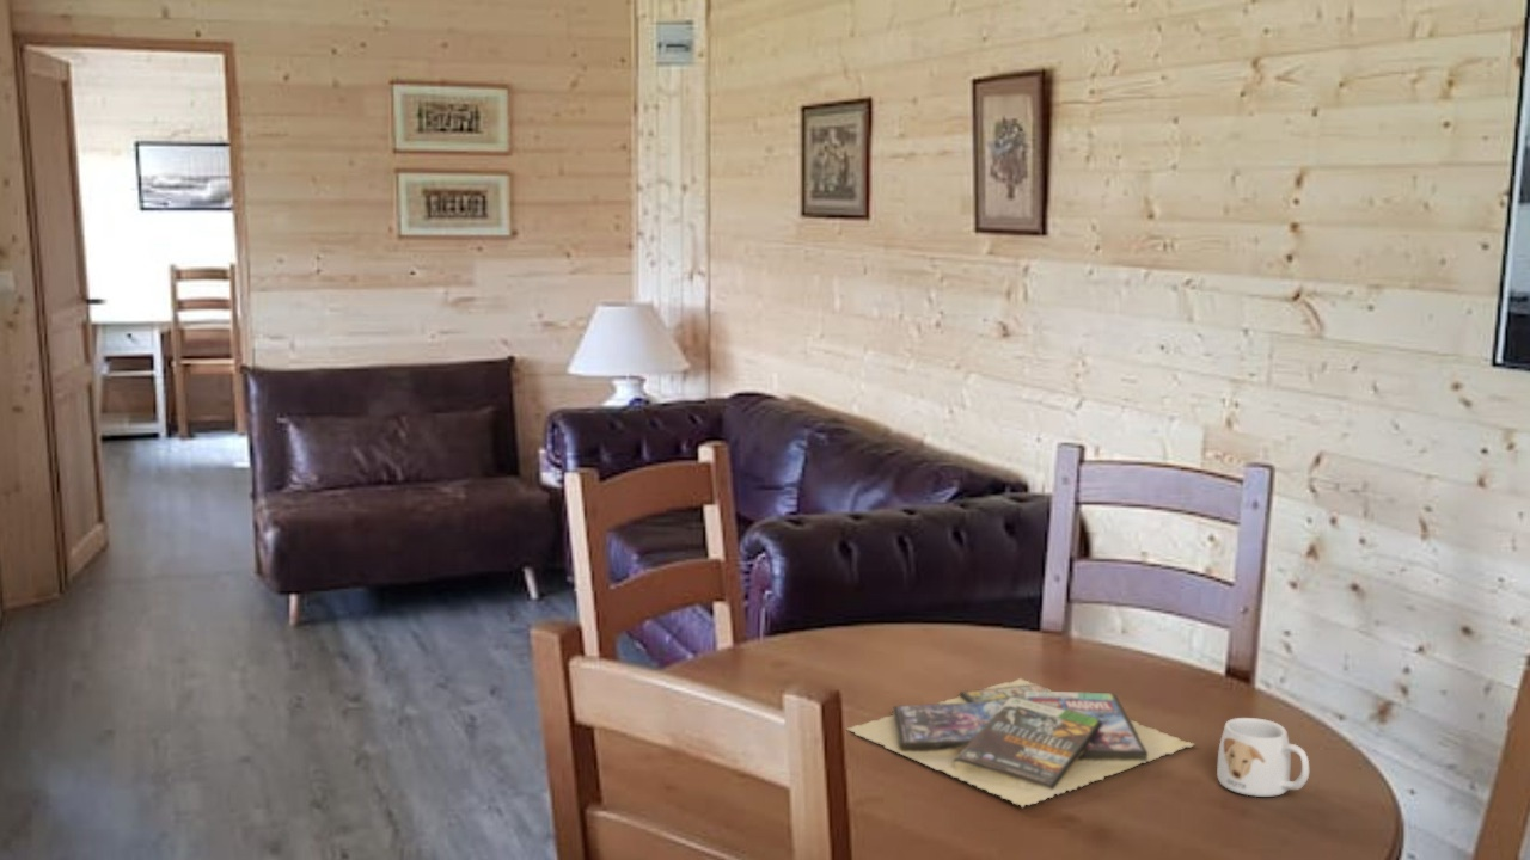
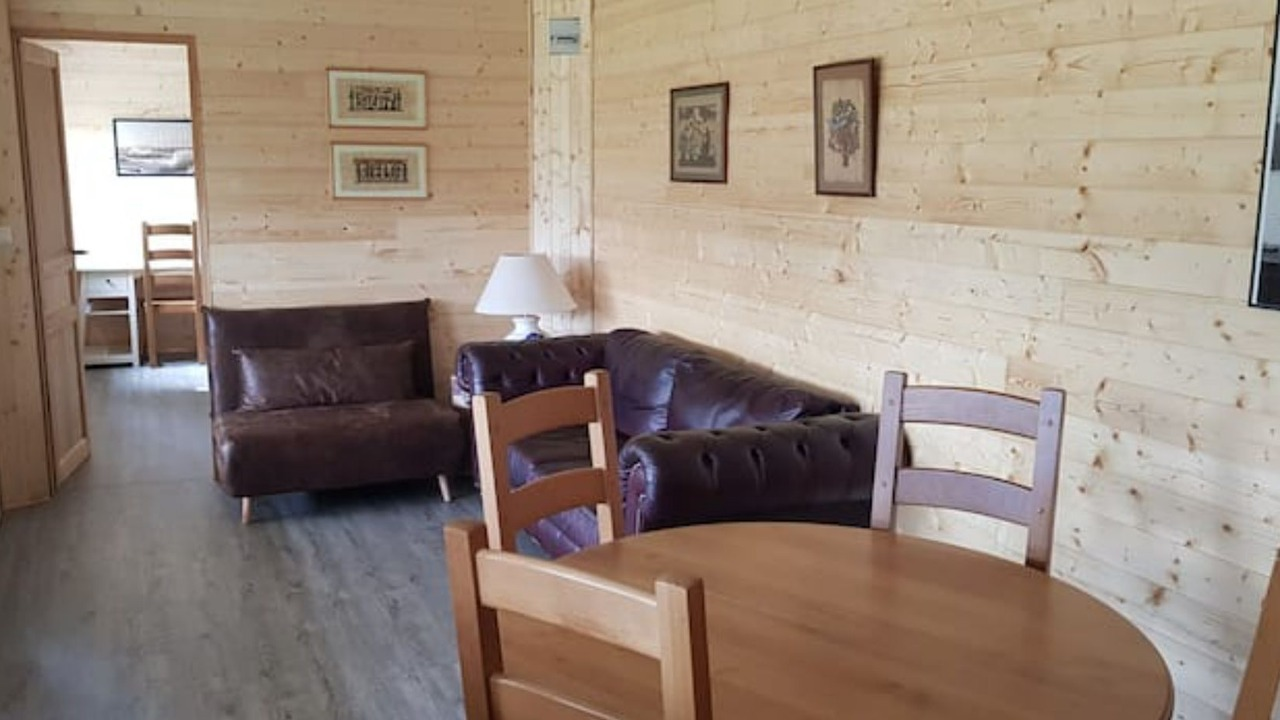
- video game cases (1021, 719)
- mug (1265, 760)
